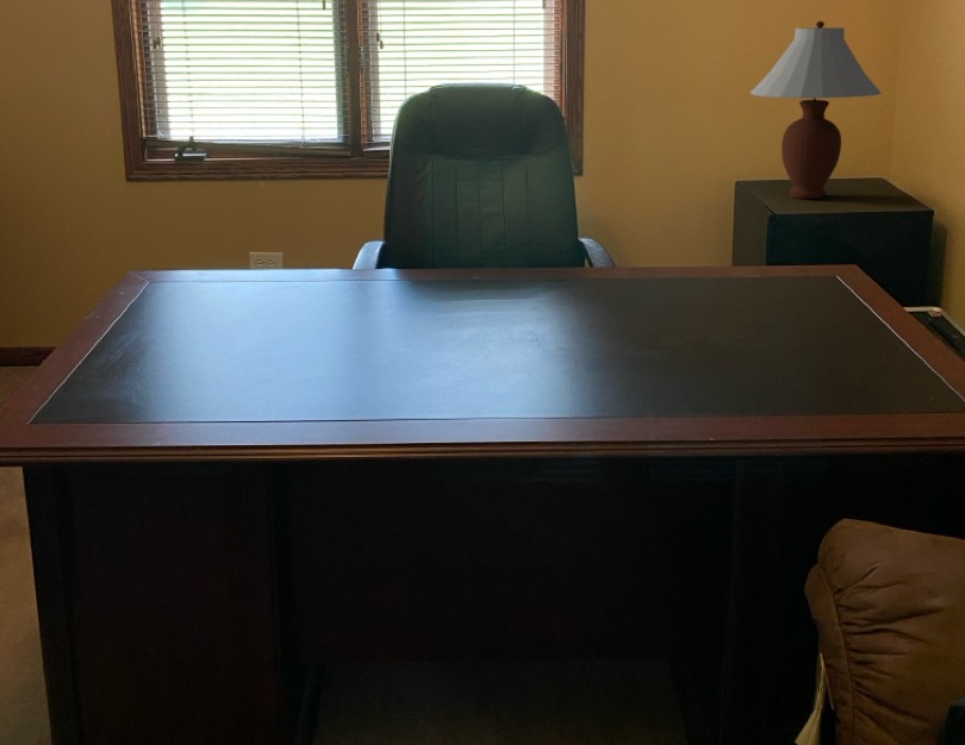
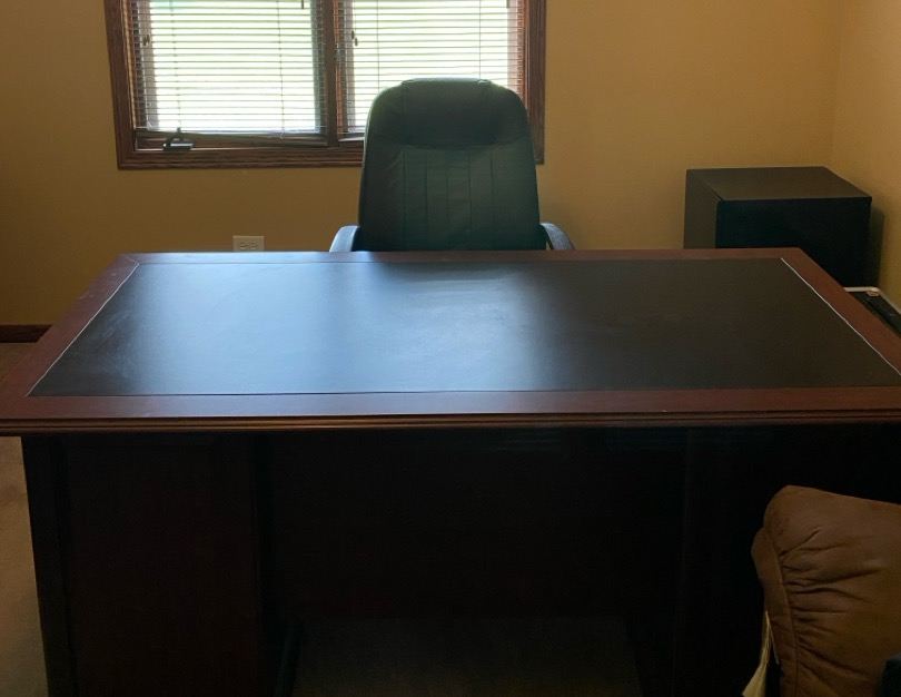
- table lamp (813, 109)
